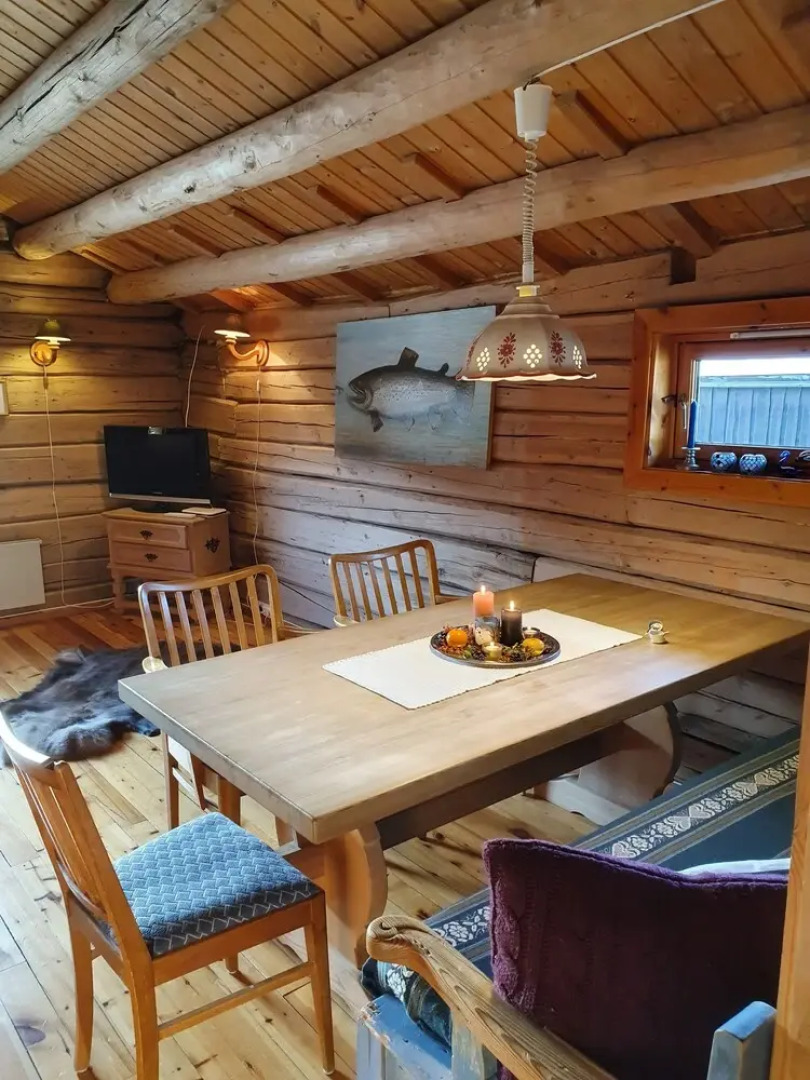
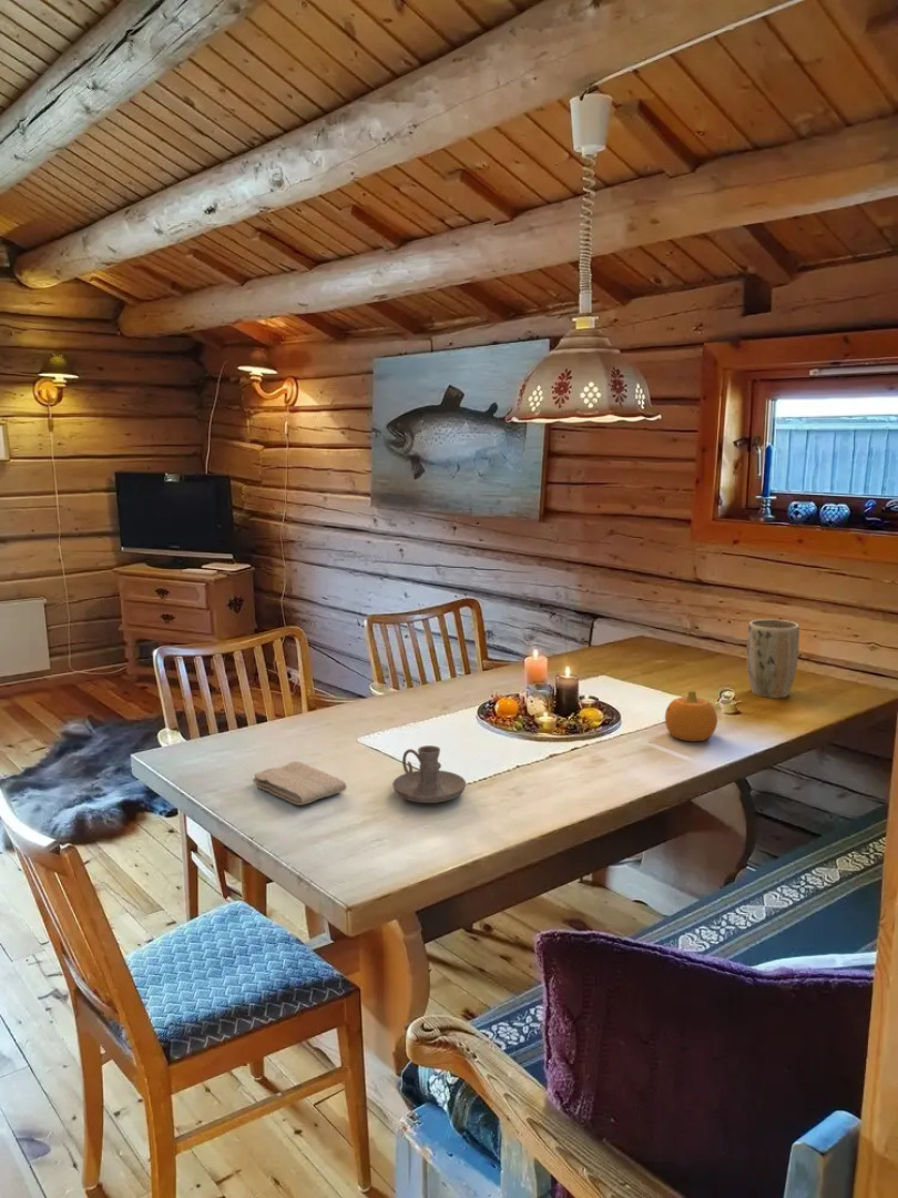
+ candle holder (425, 769)
+ plant pot (772, 659)
+ washcloth (298, 781)
+ fruit (691, 713)
